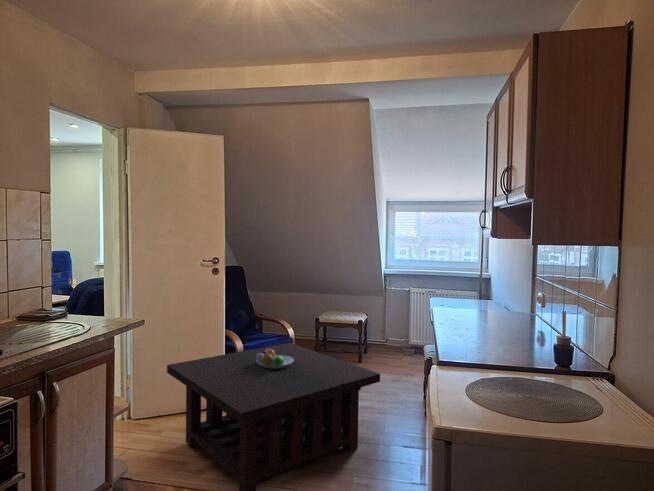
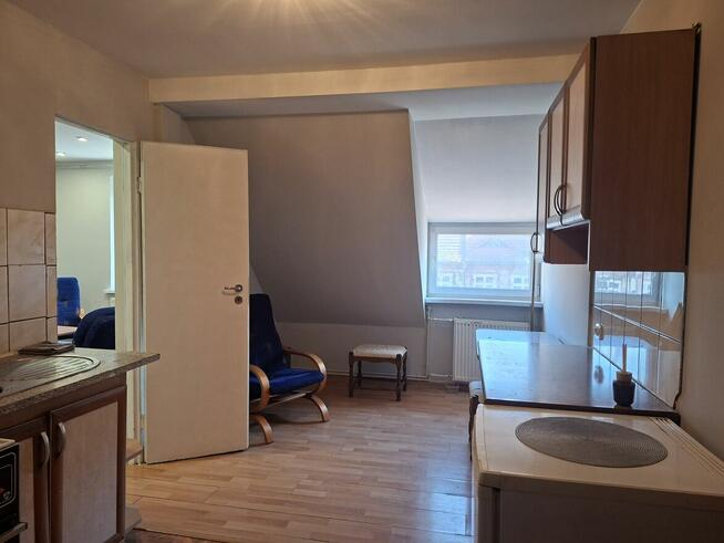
- fruit bowl (274, 356)
- coffee table (270, 407)
